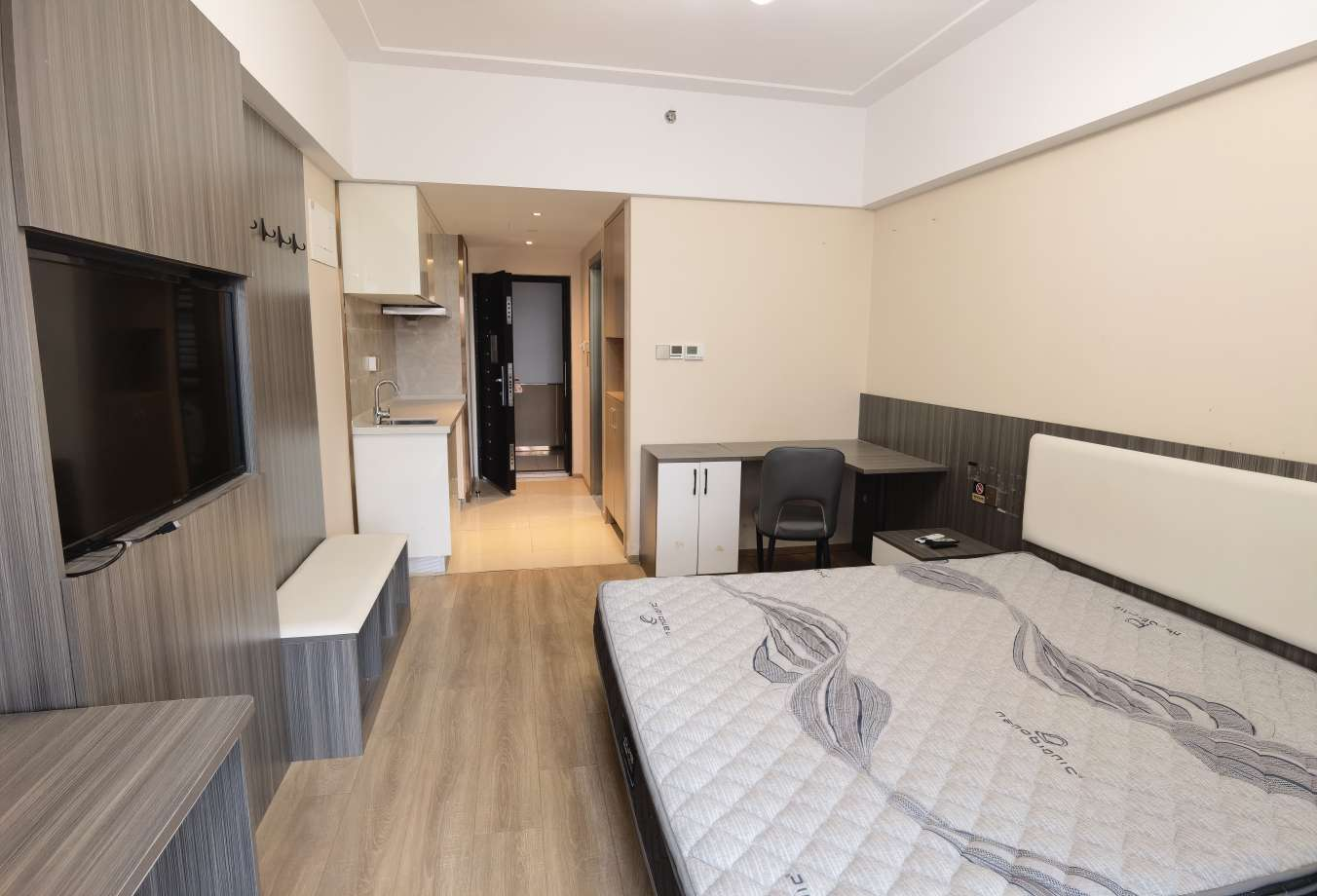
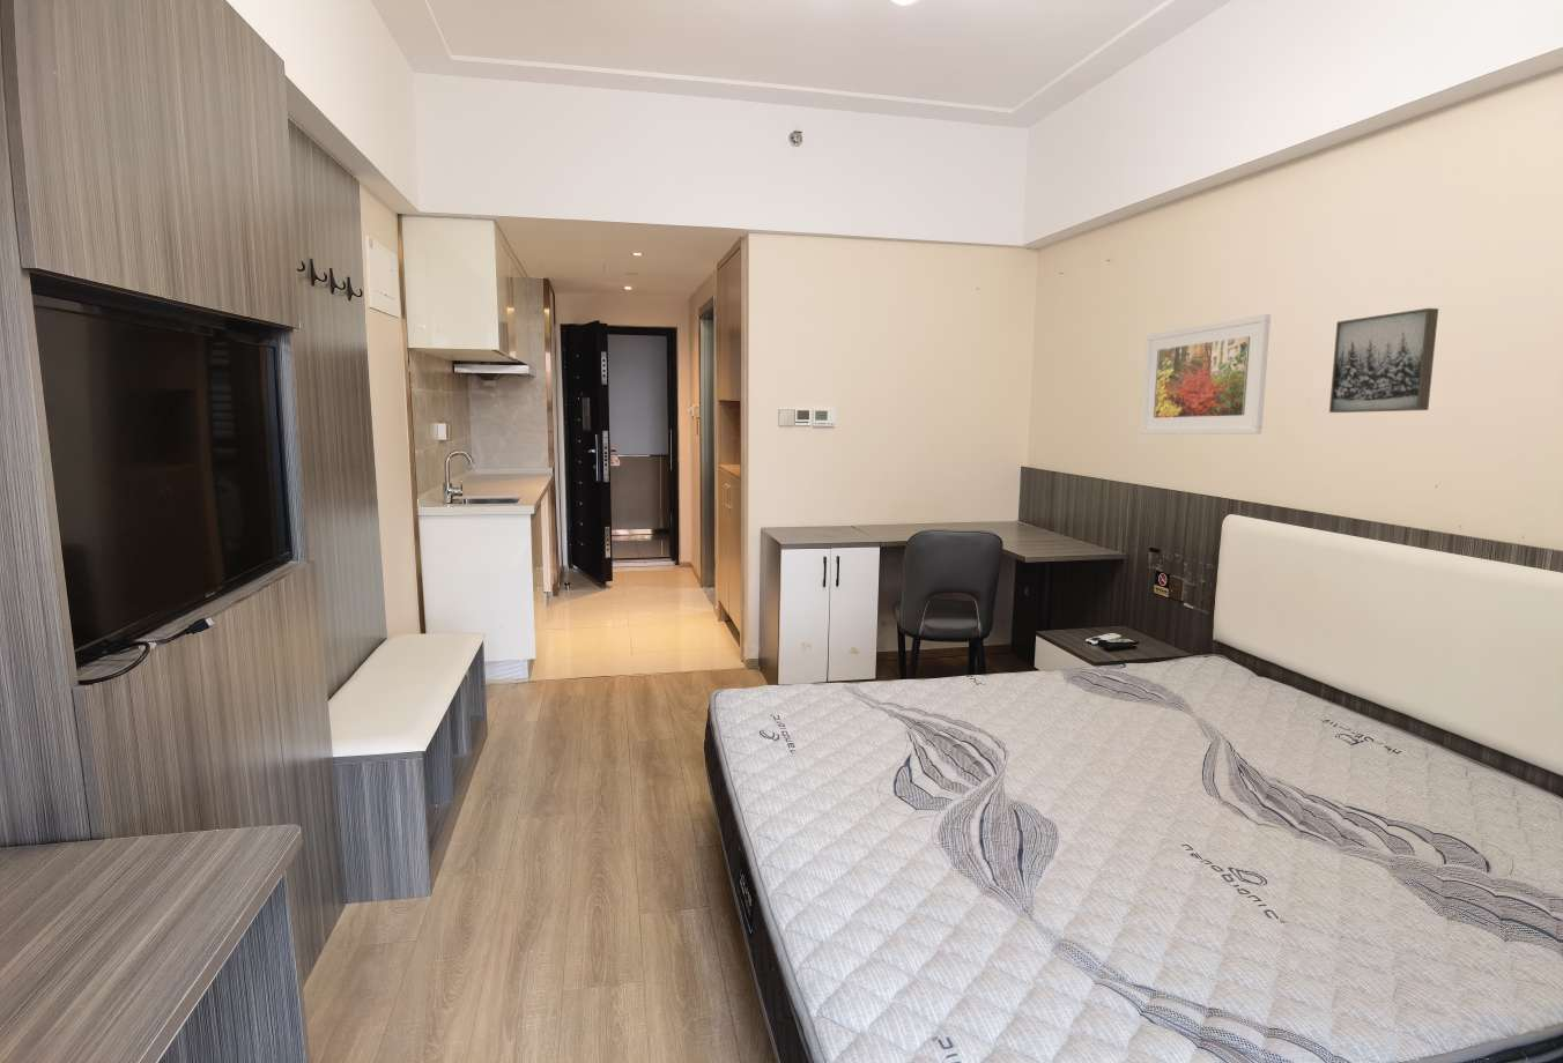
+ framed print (1199, 380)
+ wall art (1380, 363)
